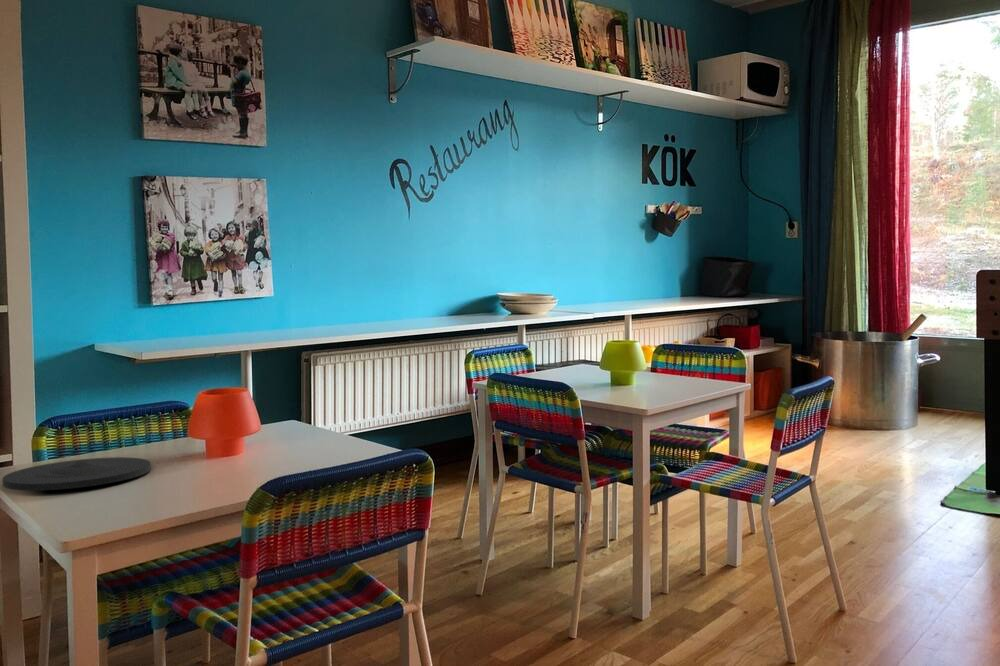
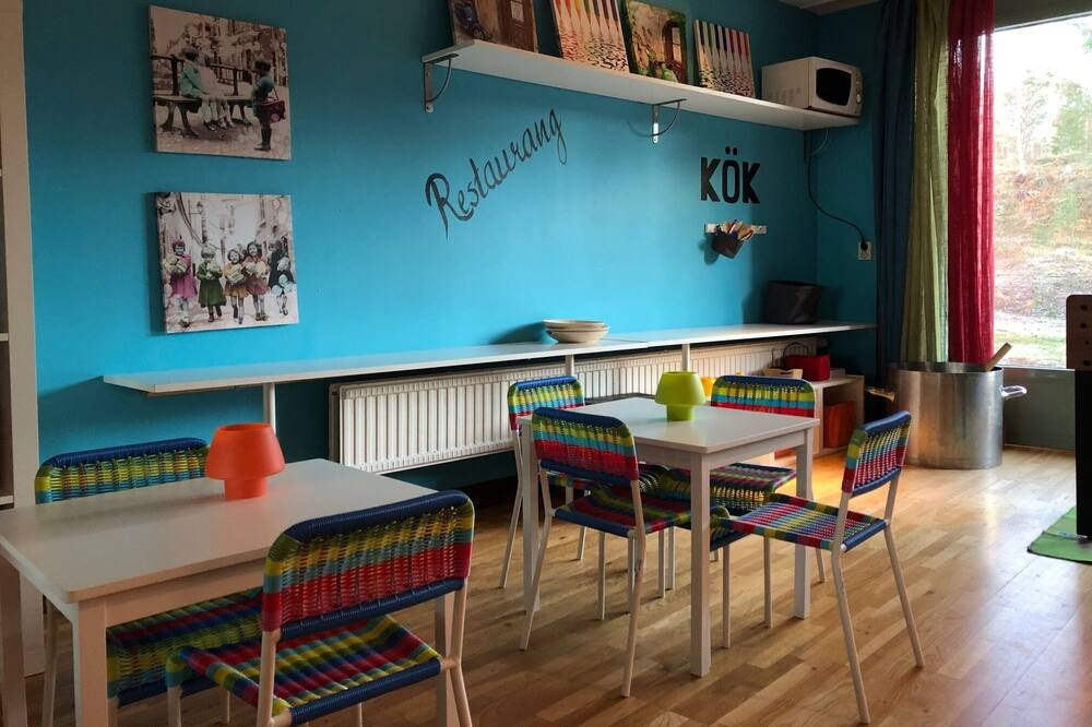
- plate (79, 468)
